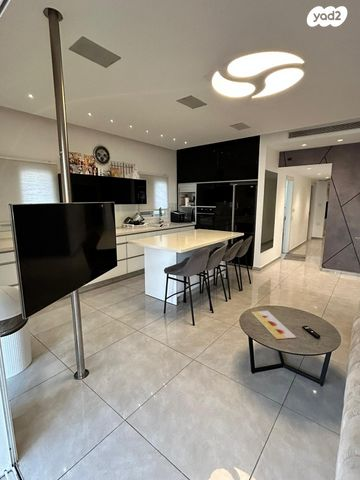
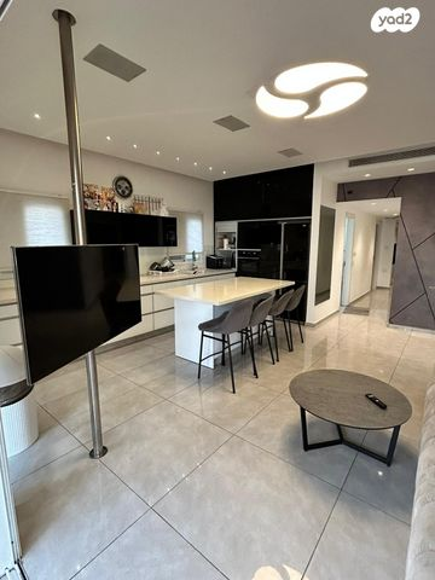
- painting (271, 323)
